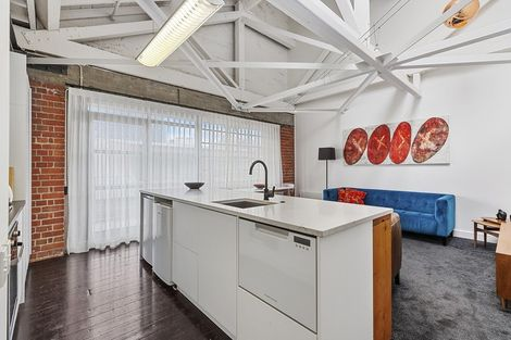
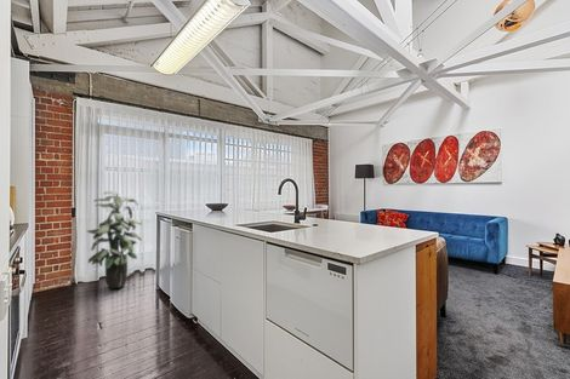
+ indoor plant (114, 239)
